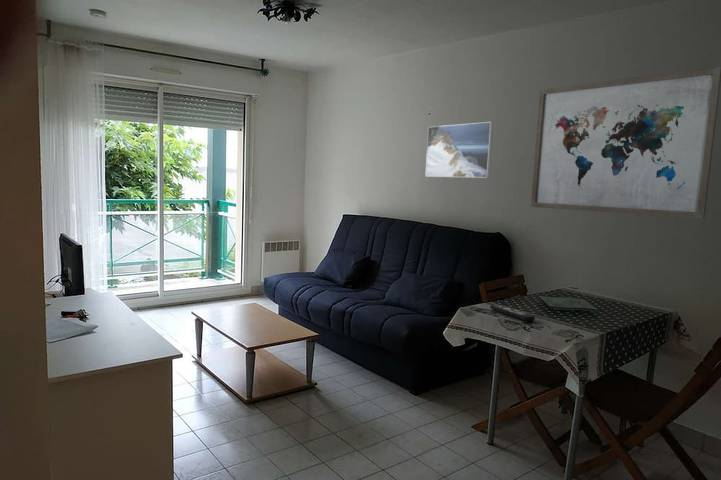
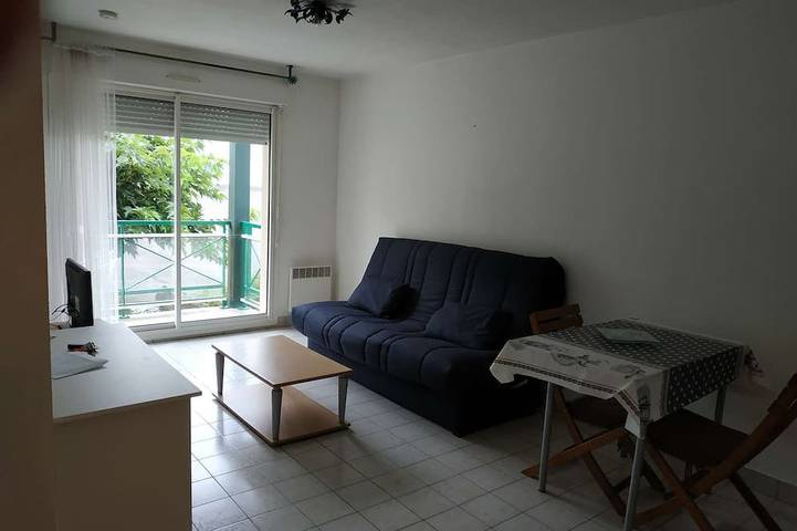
- wall art (613, 146)
- remote control (511, 312)
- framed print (457, 151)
